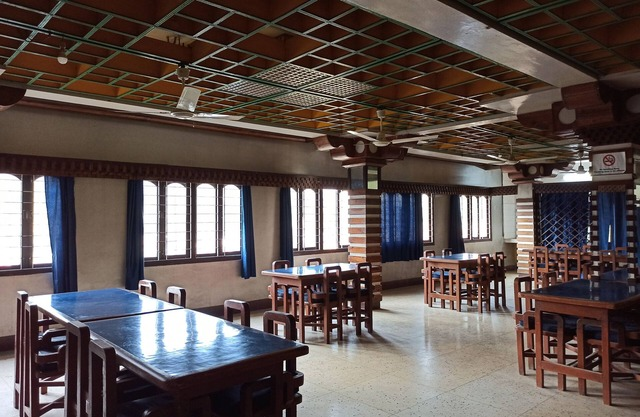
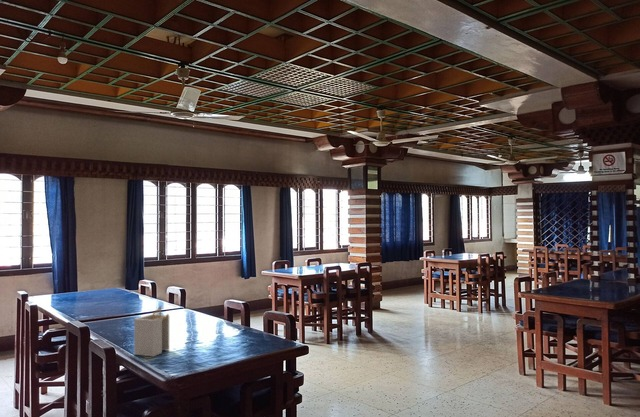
+ utensil holder (152, 329)
